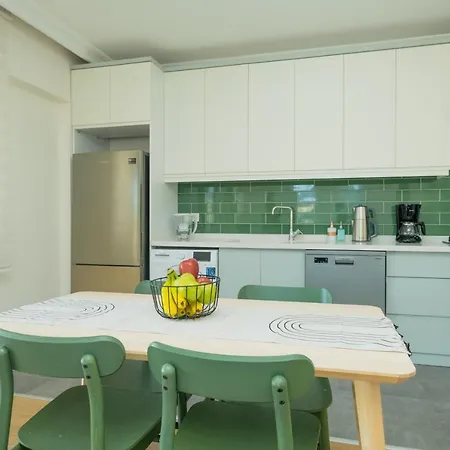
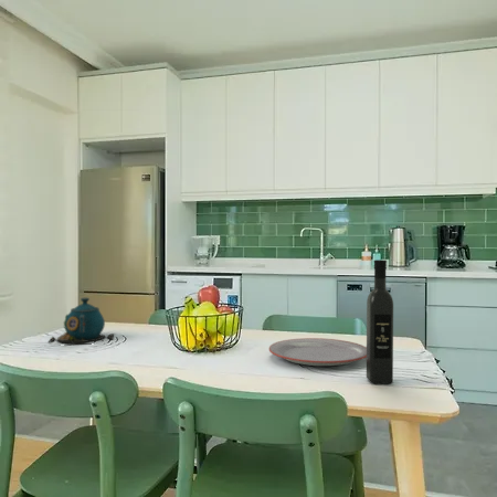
+ teapot (82, 318)
+ plate (318, 352)
+ wine bottle (379, 320)
